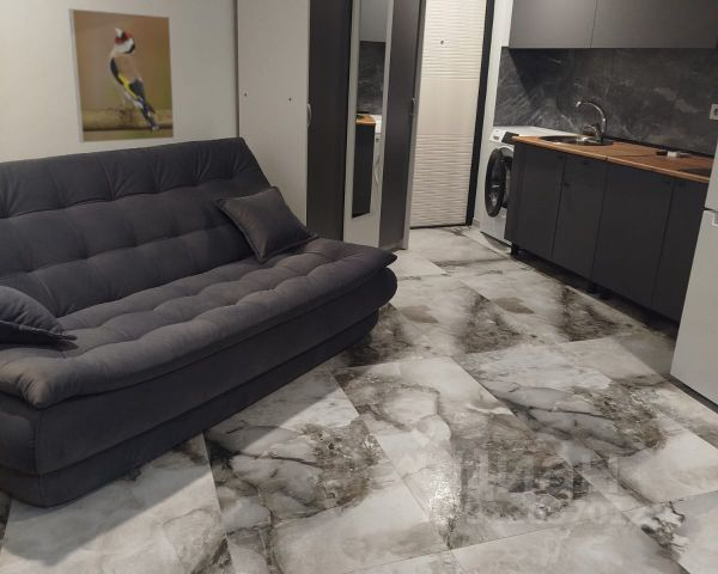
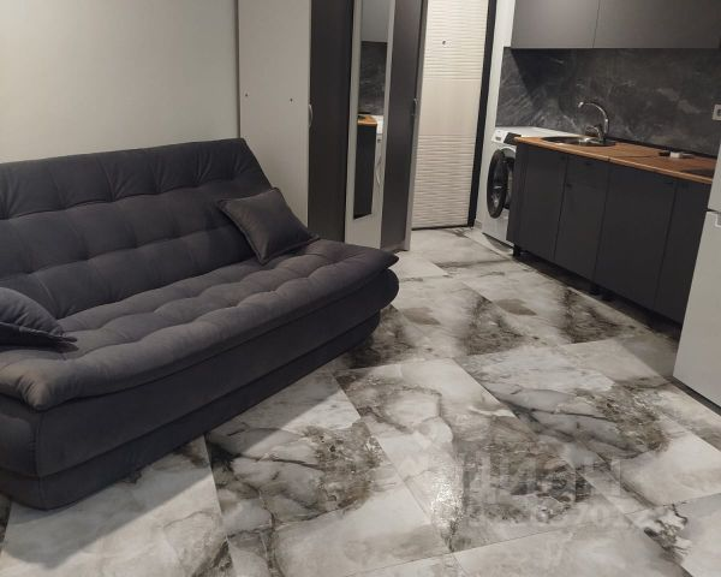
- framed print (124, 78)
